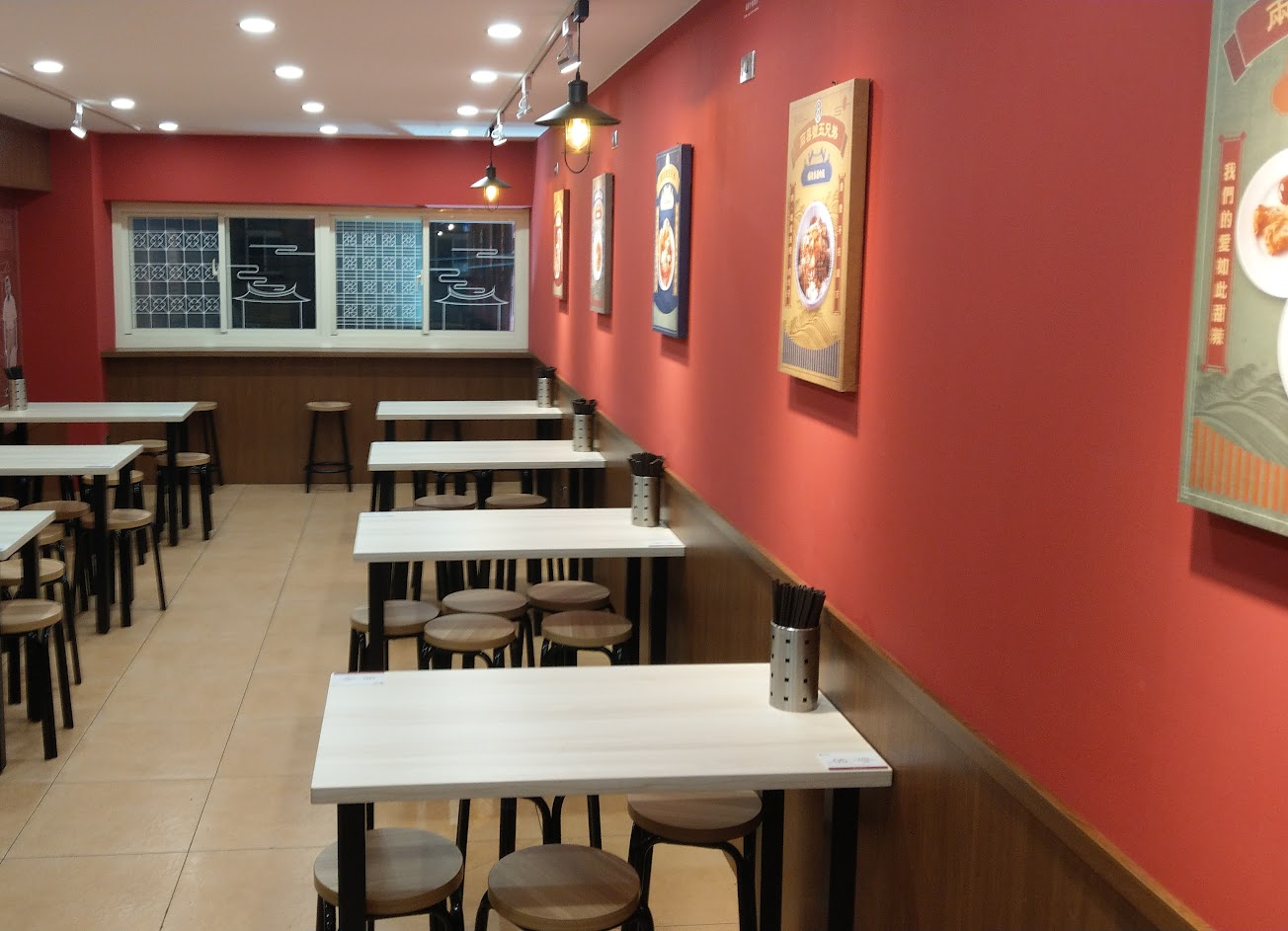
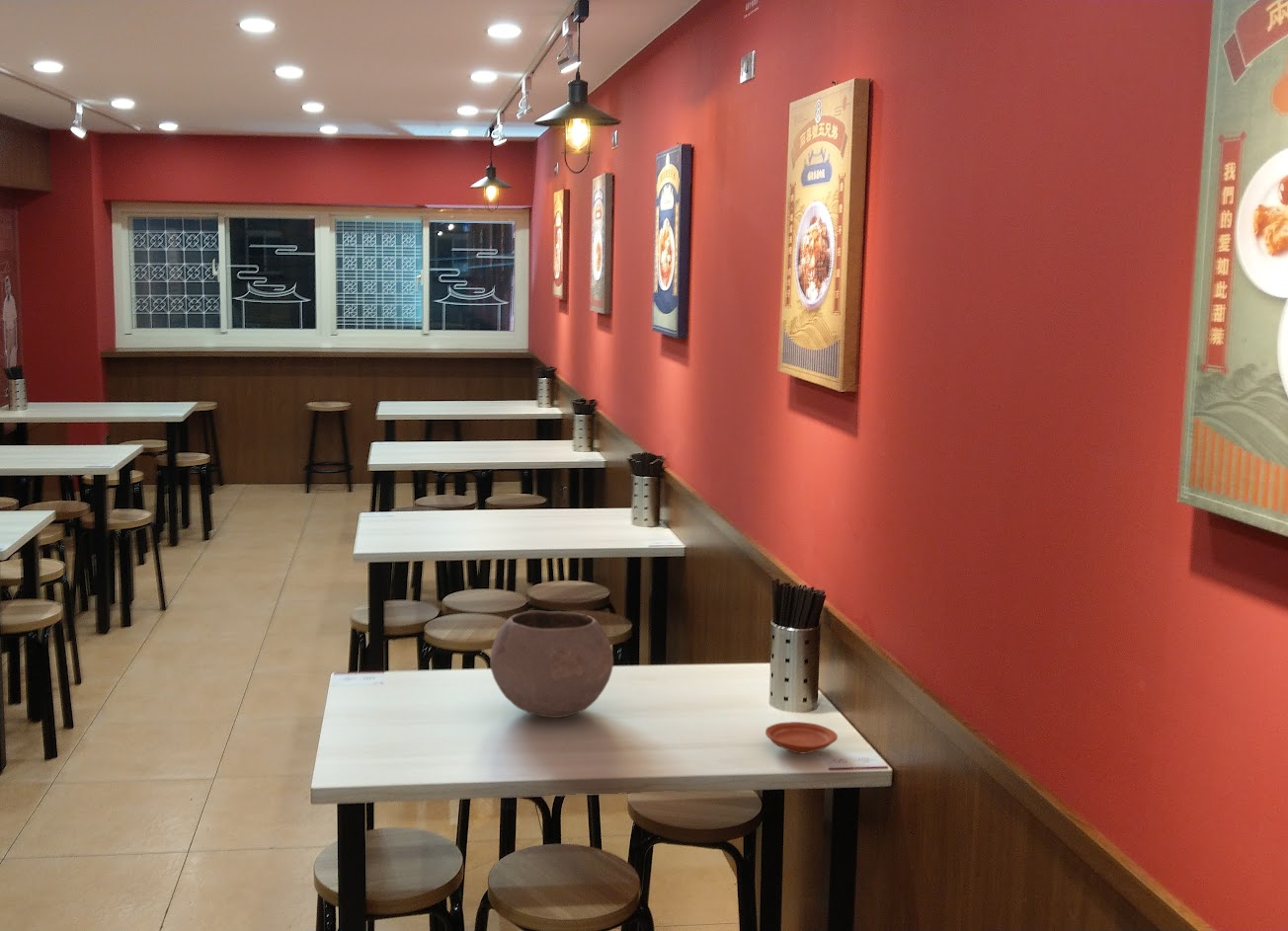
+ plate (800, 740)
+ bowl (552, 665)
